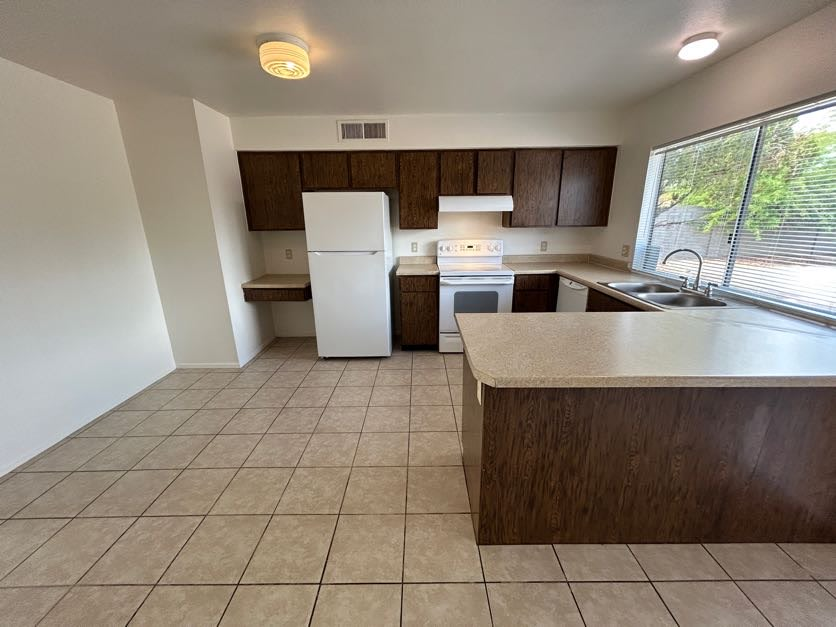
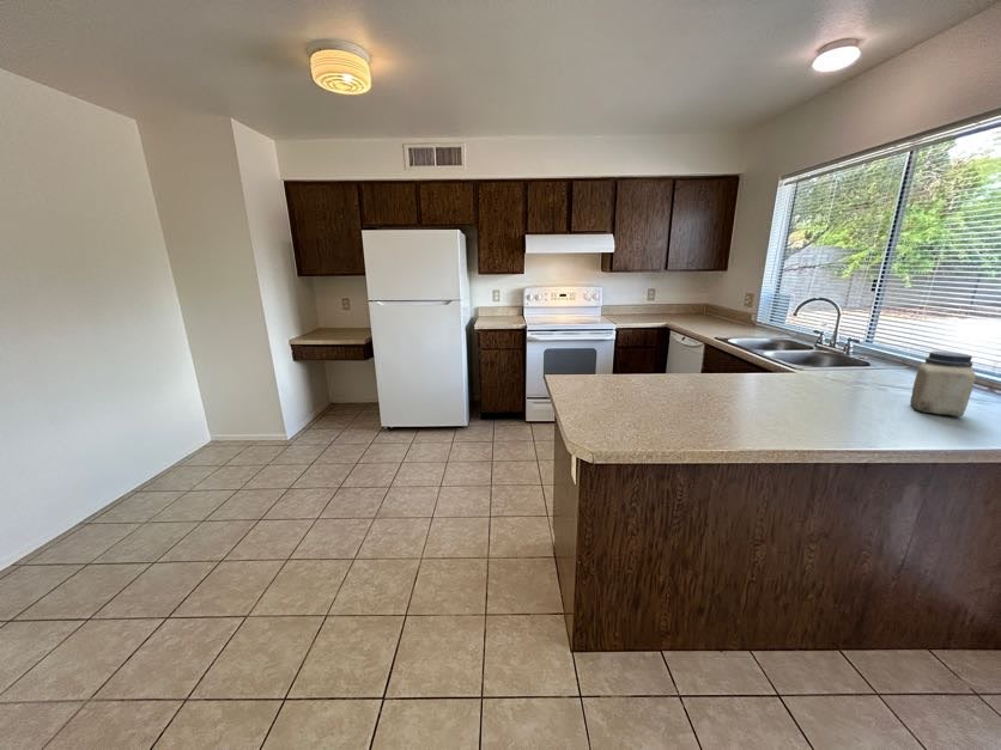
+ jar (942, 382)
